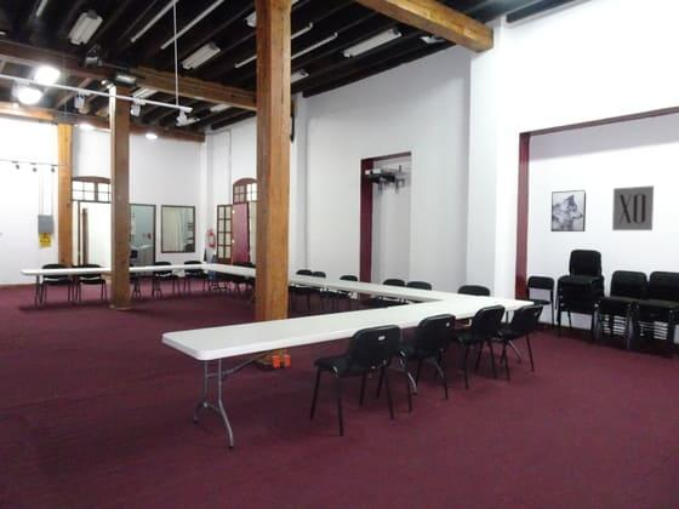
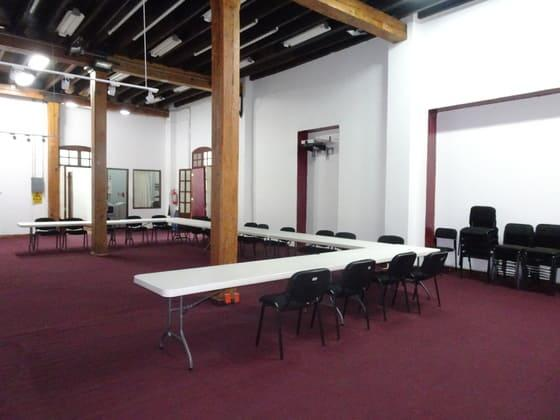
- wall art (632, 208)
- wall art (567, 211)
